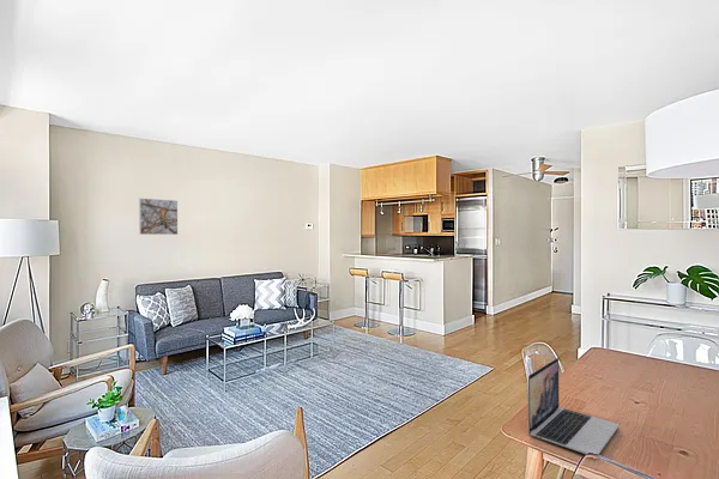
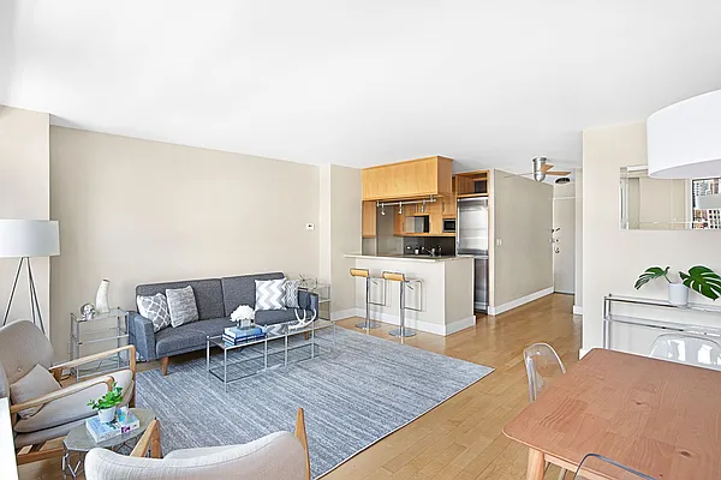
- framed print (158, 217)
- laptop (573, 411)
